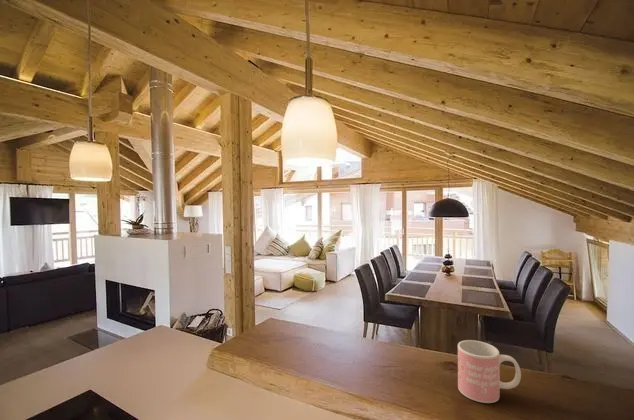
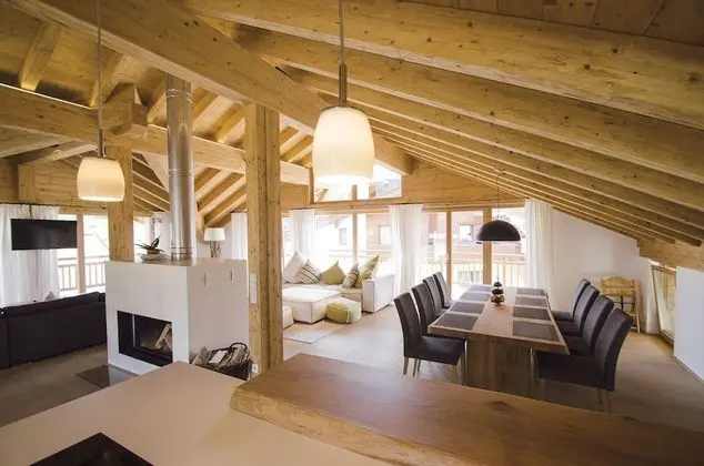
- mug (485, 370)
